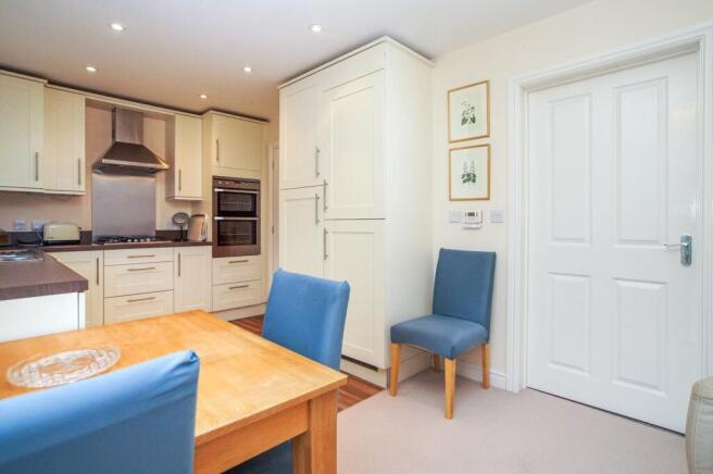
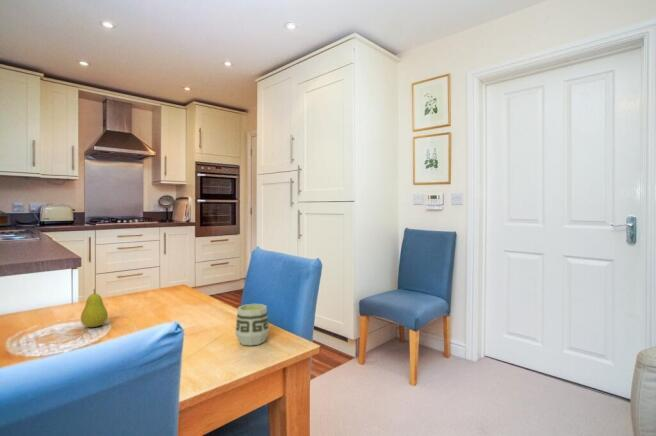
+ fruit (94, 307)
+ cup (252, 324)
